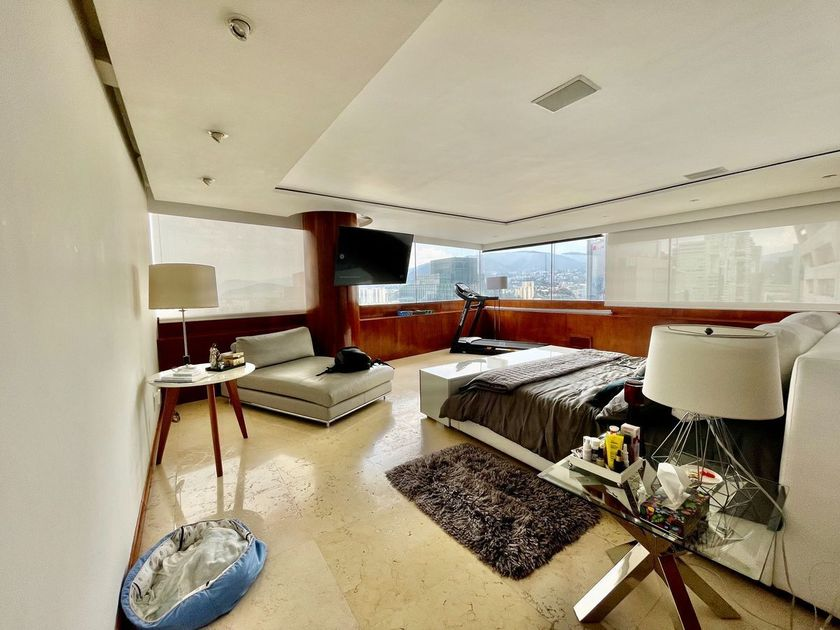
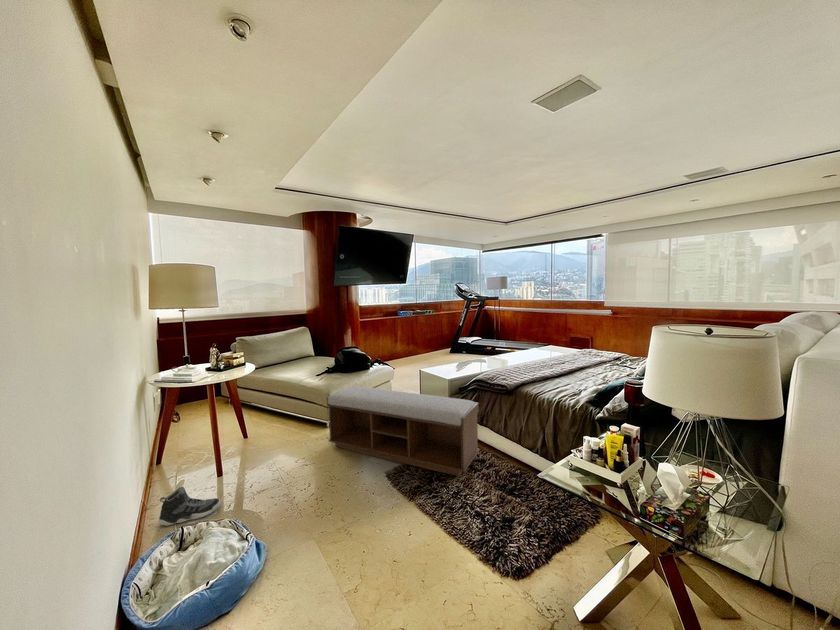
+ sneaker (190, 502)
+ bench (399, 424)
